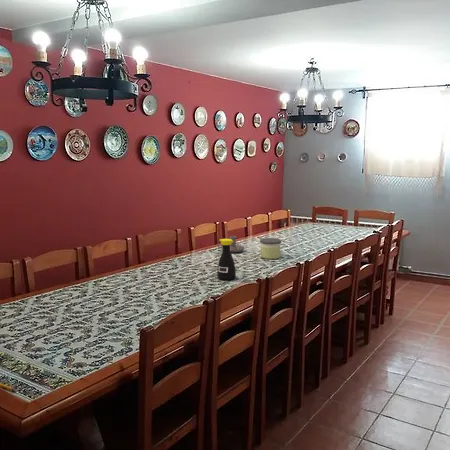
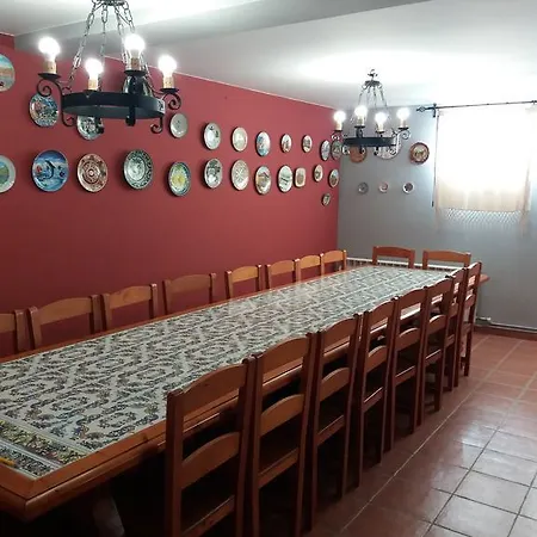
- candle (270, 248)
- candle holder (231, 243)
- bottle (226, 258)
